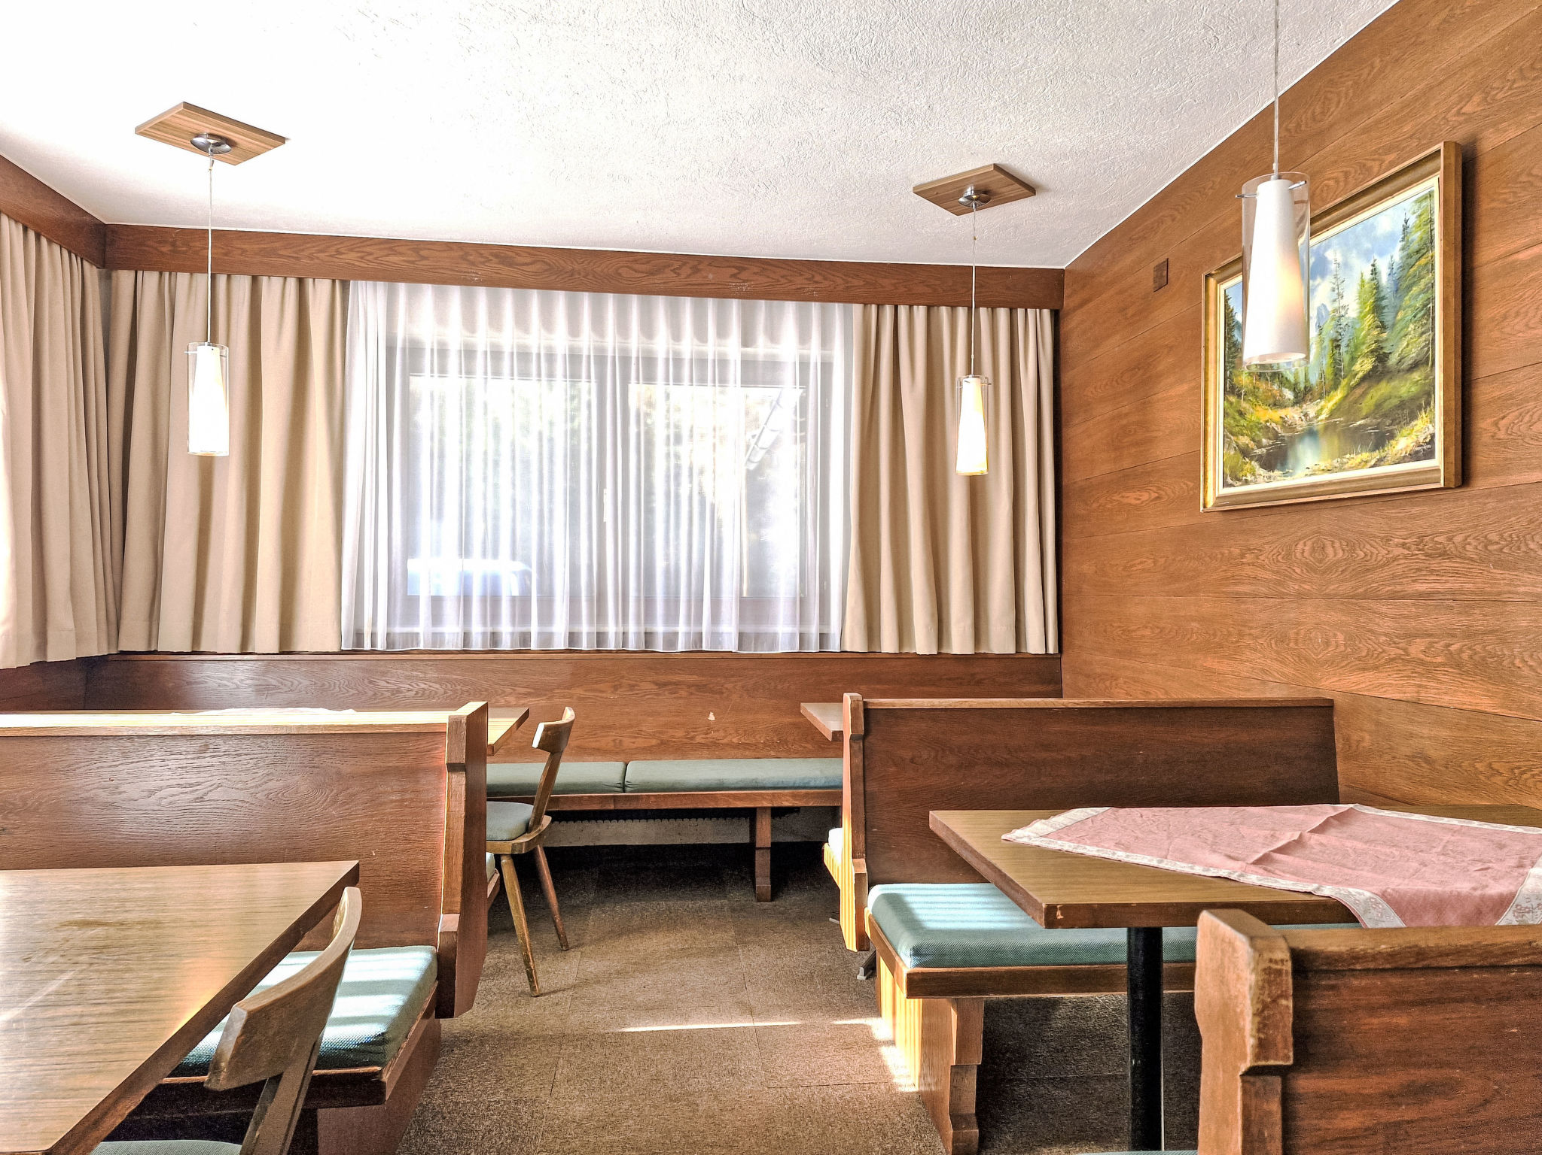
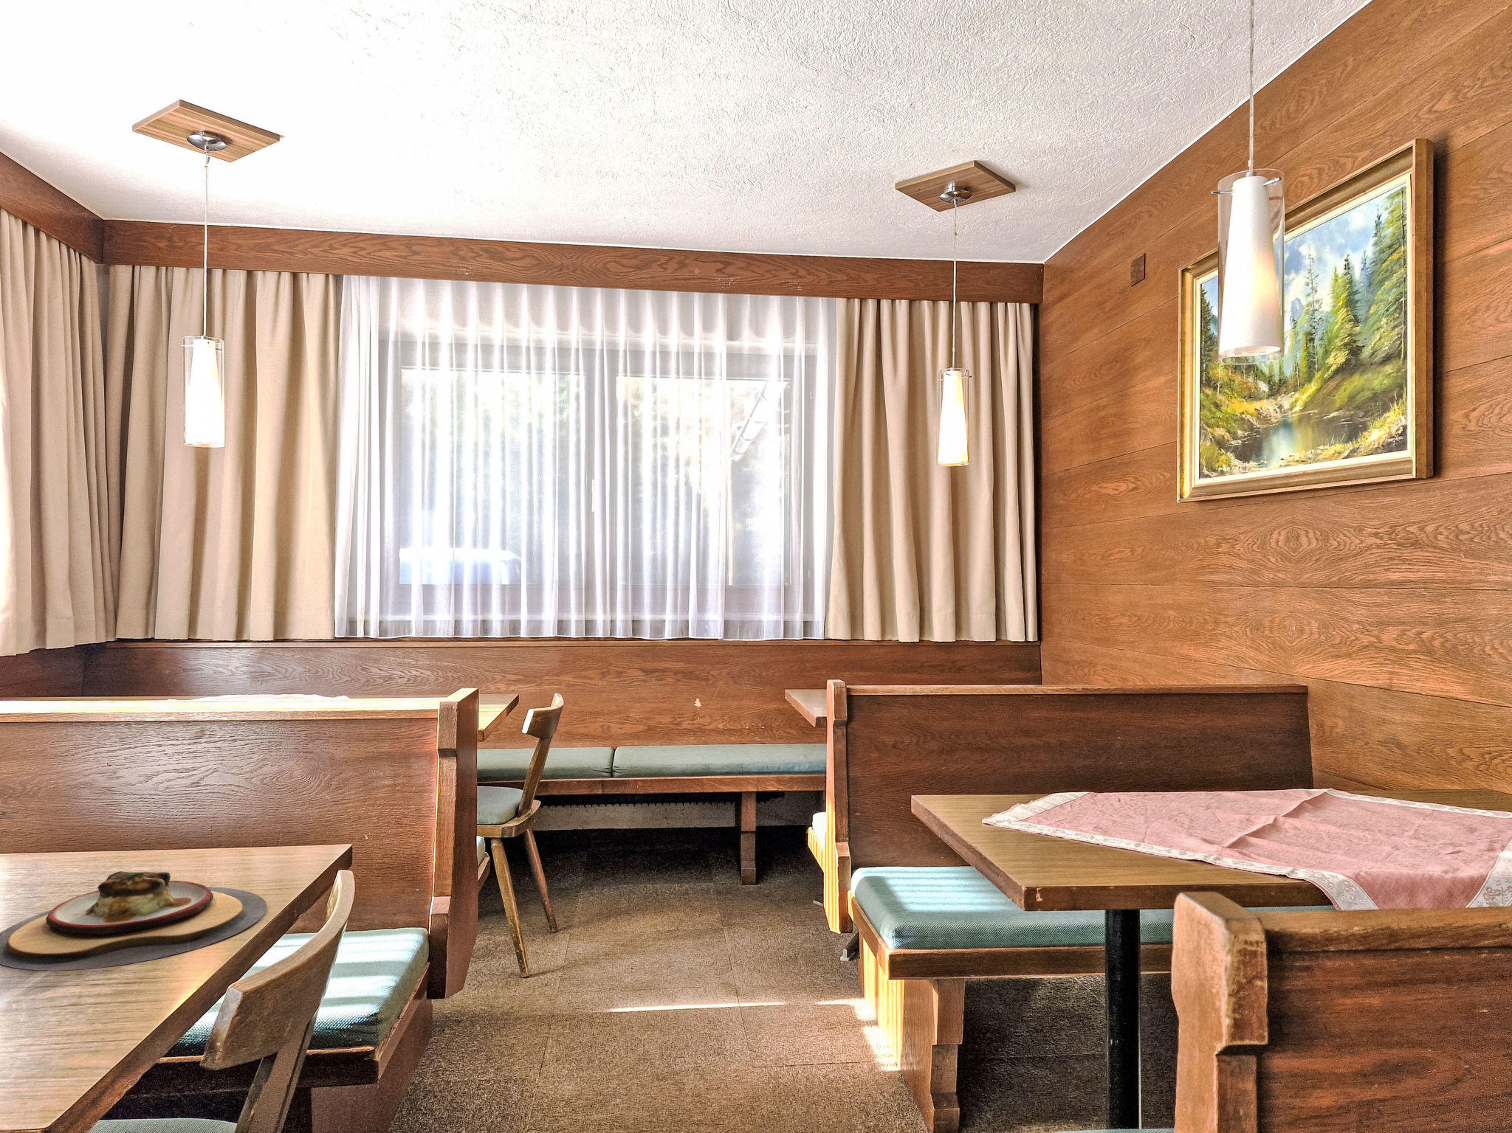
+ plate (135, 899)
